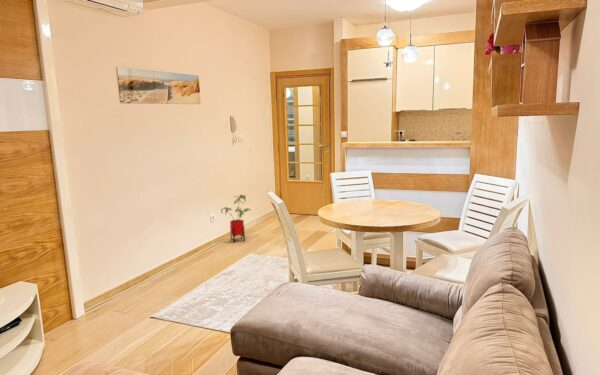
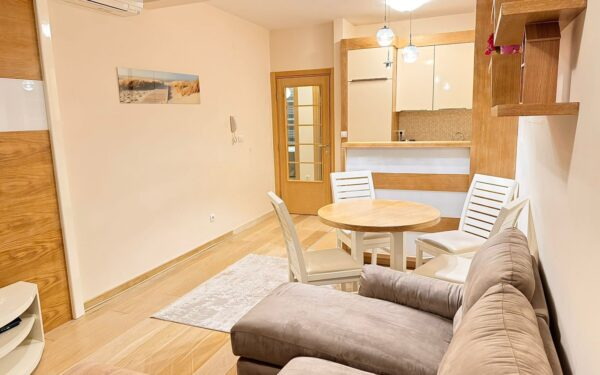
- house plant (237, 218)
